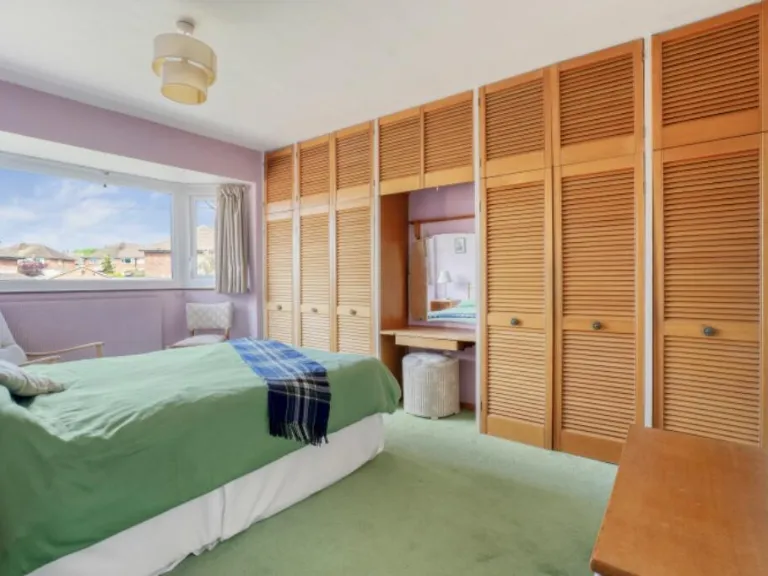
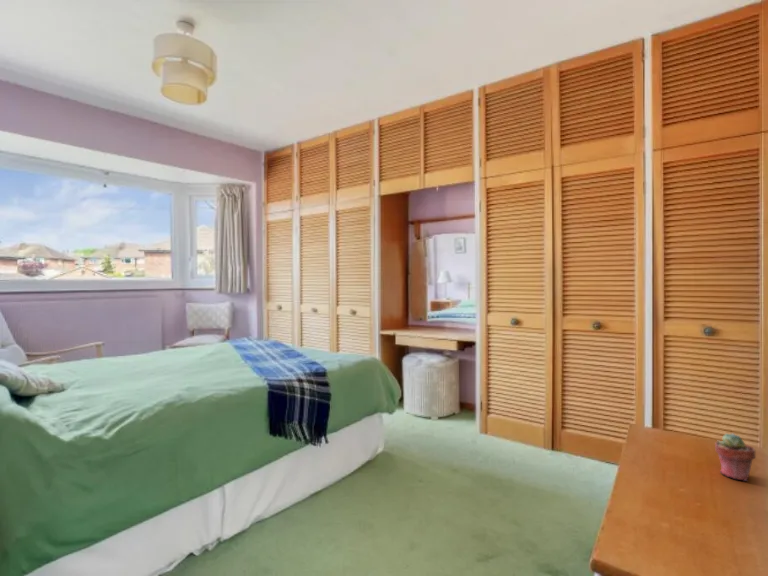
+ potted succulent (734, 454)
